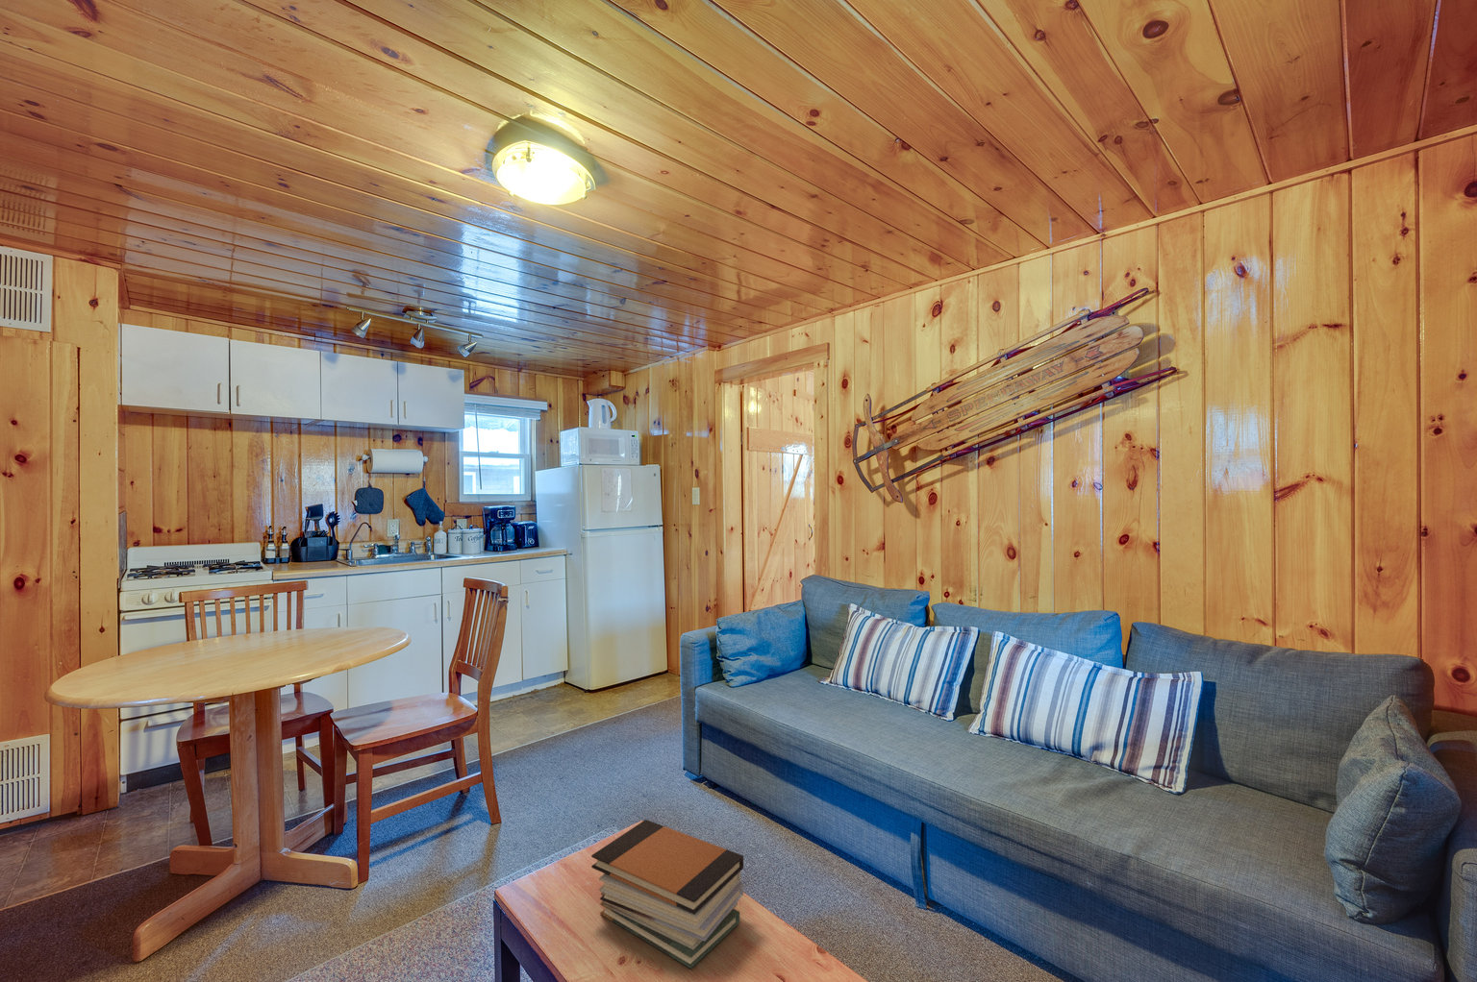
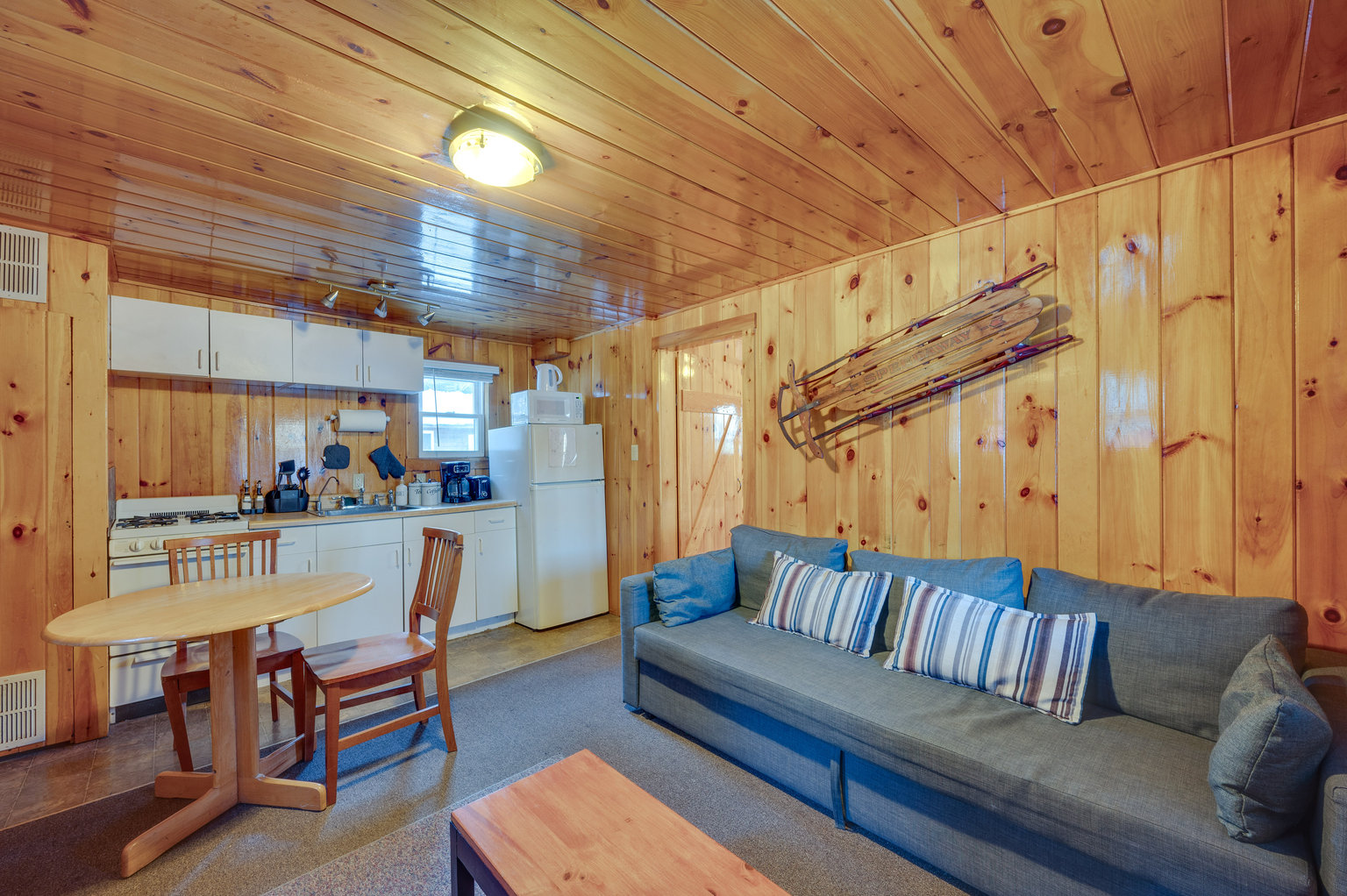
- book stack (669, 887)
